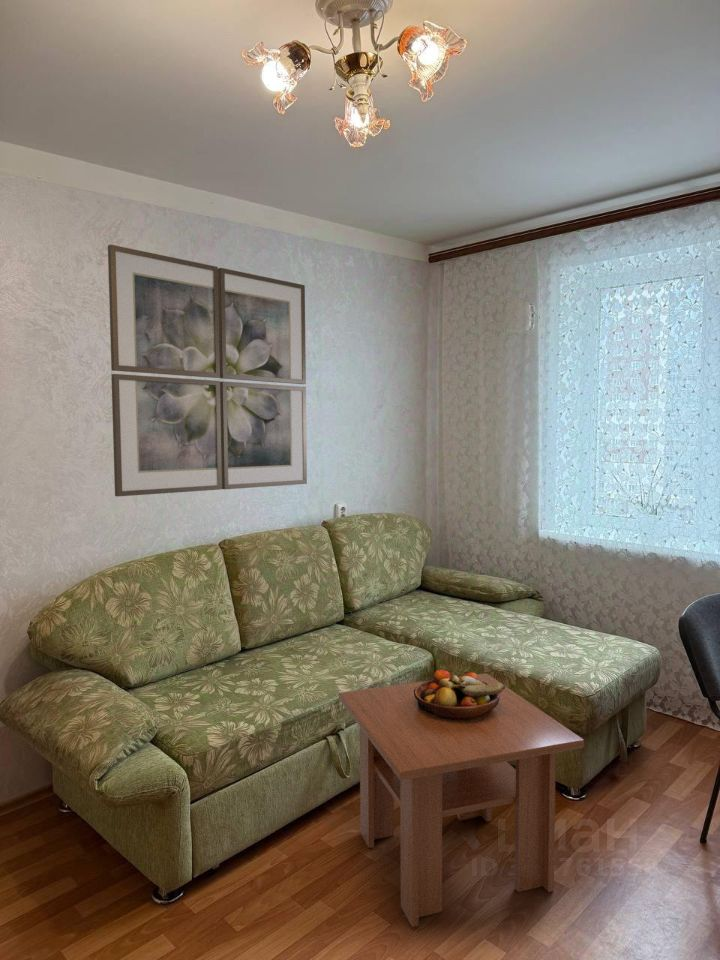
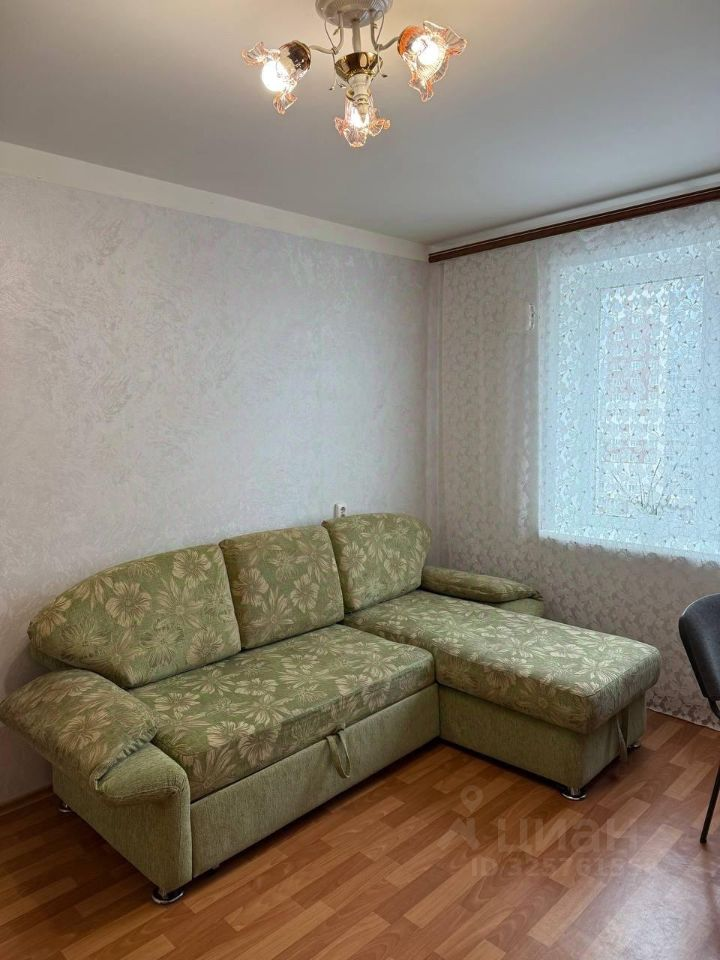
- coffee table (450, 787)
- fruit bowl (457, 688)
- wall art (219, 381)
